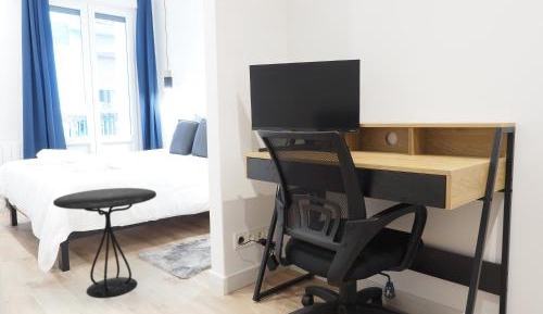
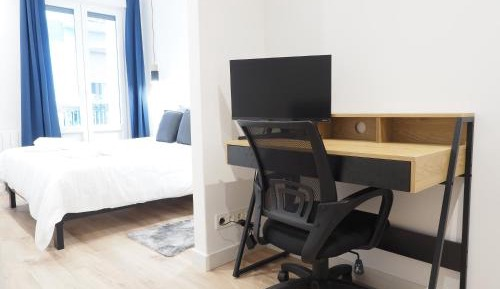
- side table (109, 240)
